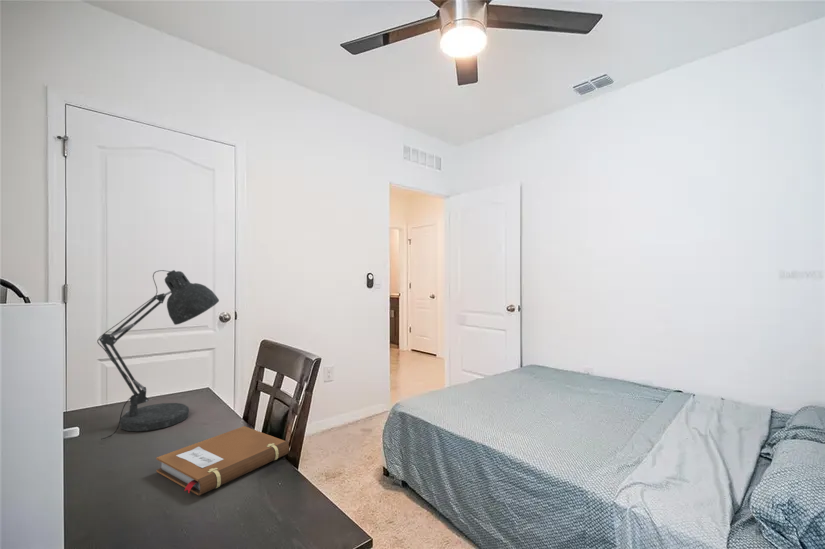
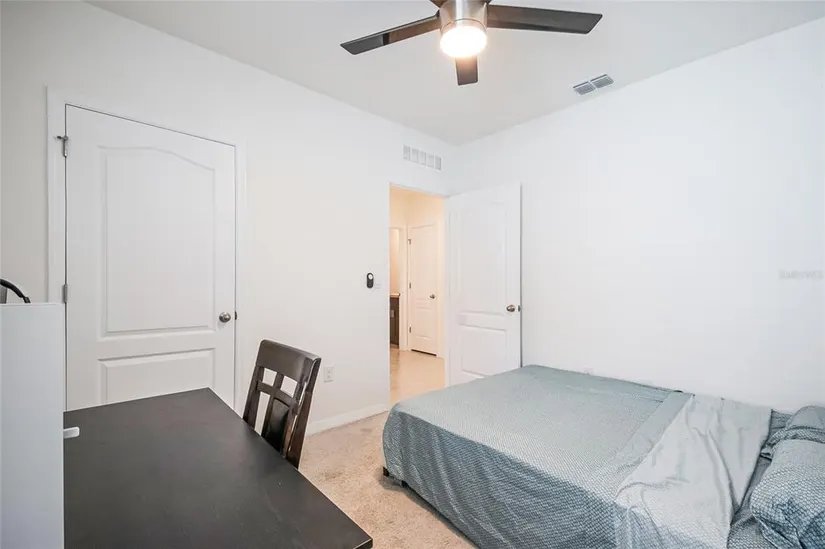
- desk lamp (175, 324)
- notebook (223, 457)
